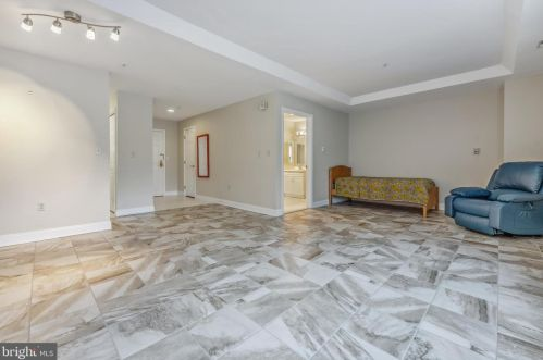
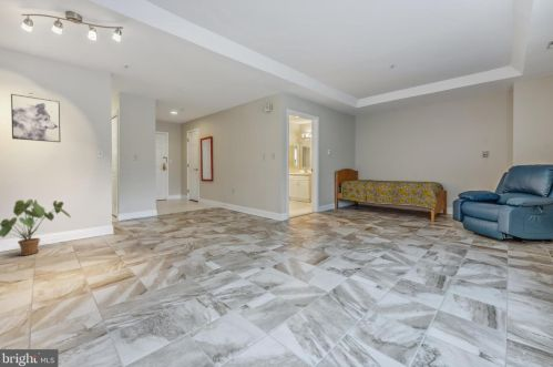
+ wall art (37, 119)
+ house plant (33, 224)
